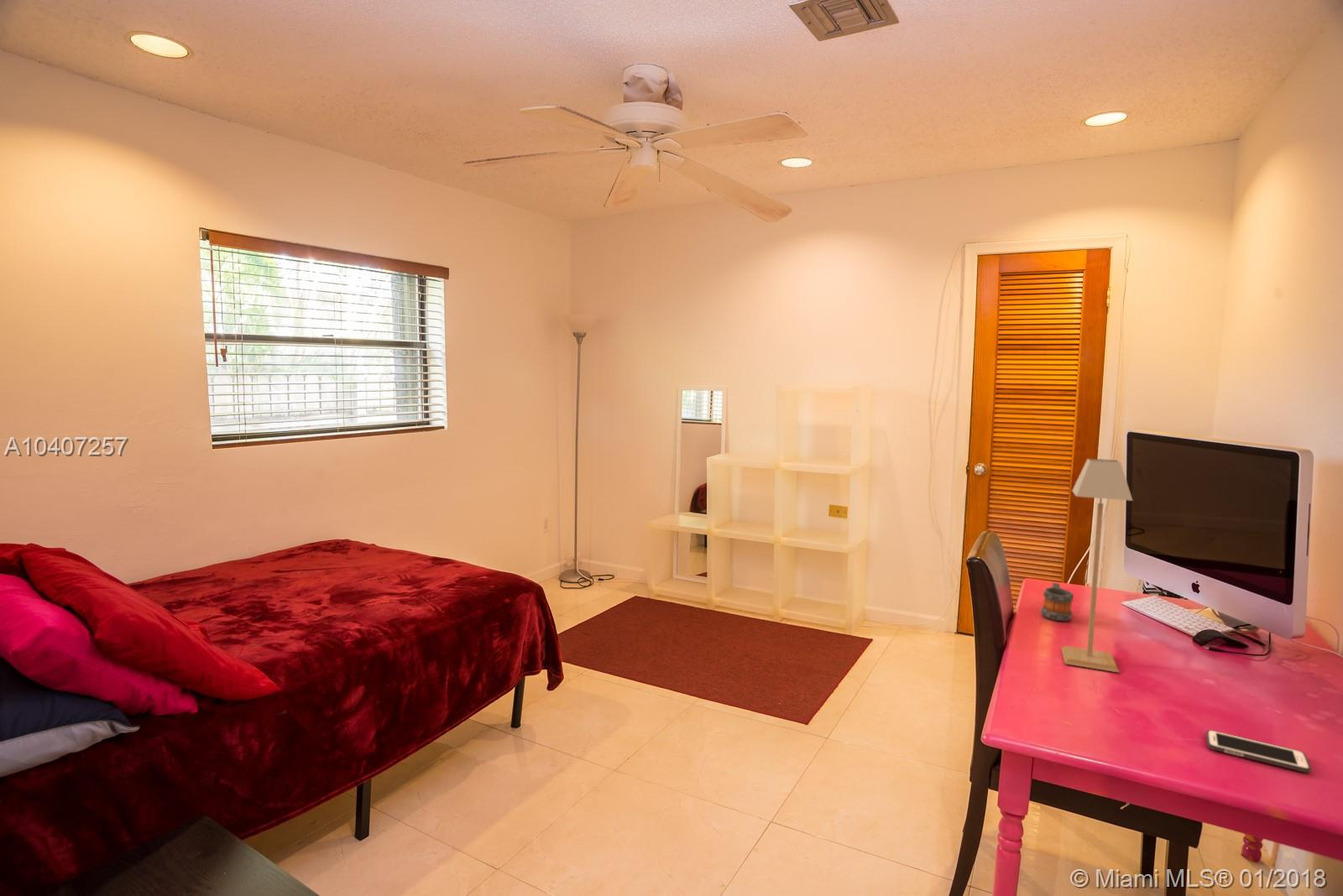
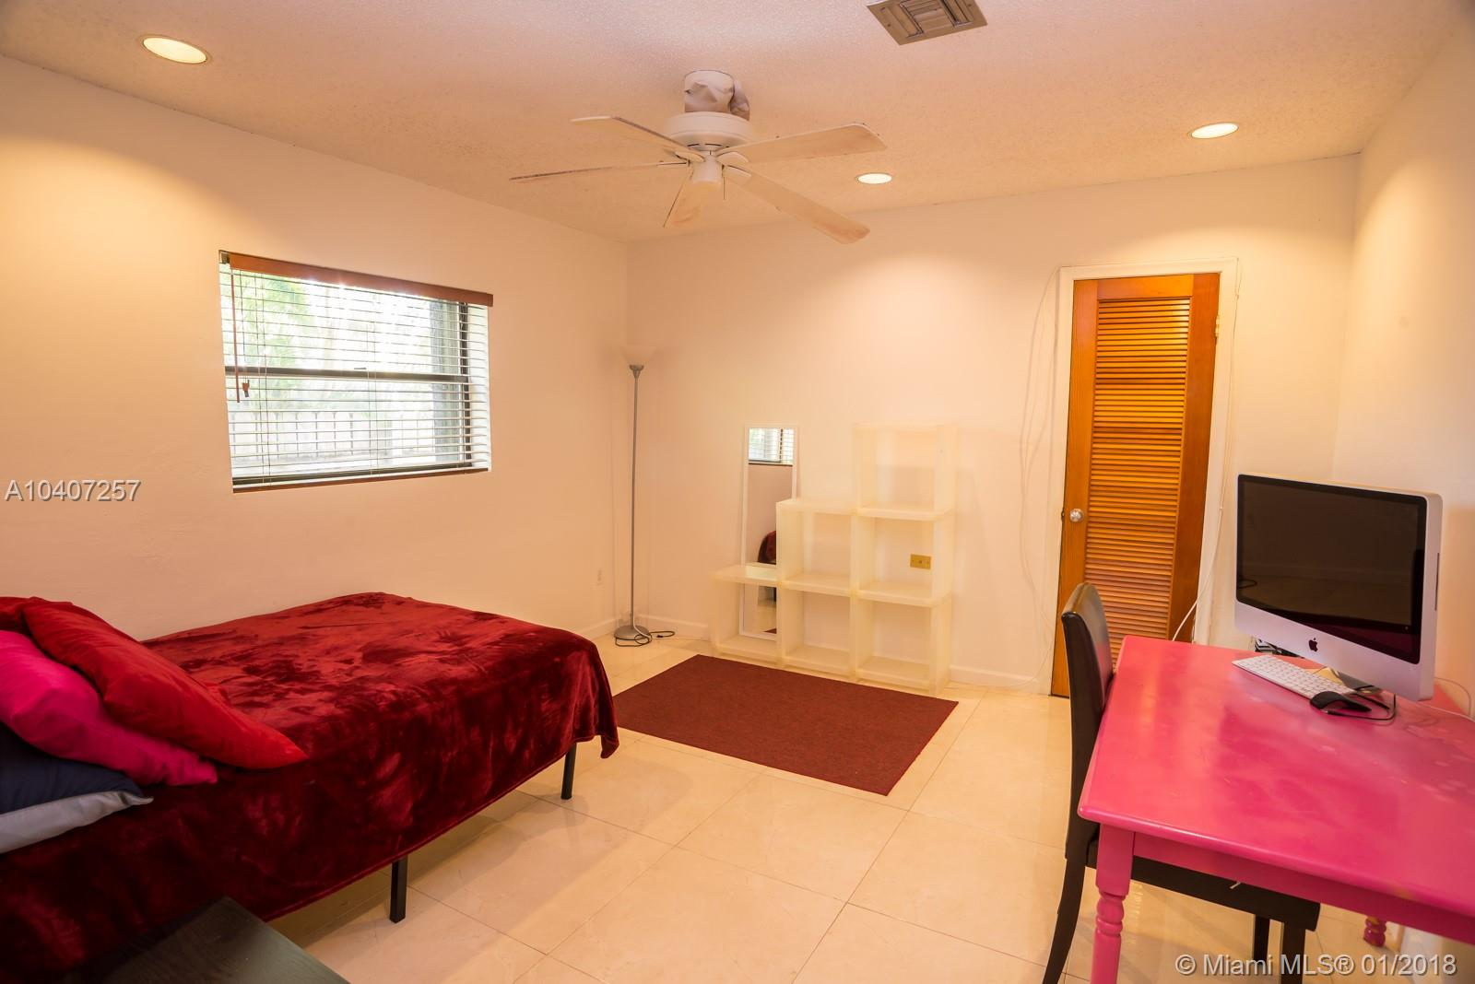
- table lamp (1096, 561)
- cell phone (1256, 750)
- mug (1056, 601)
